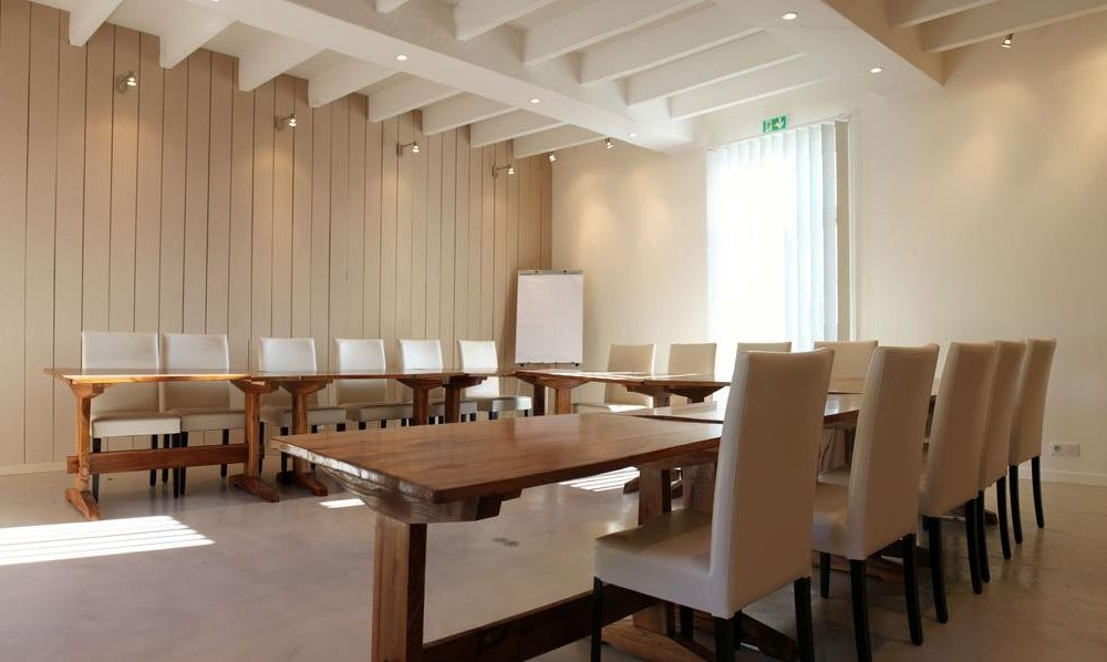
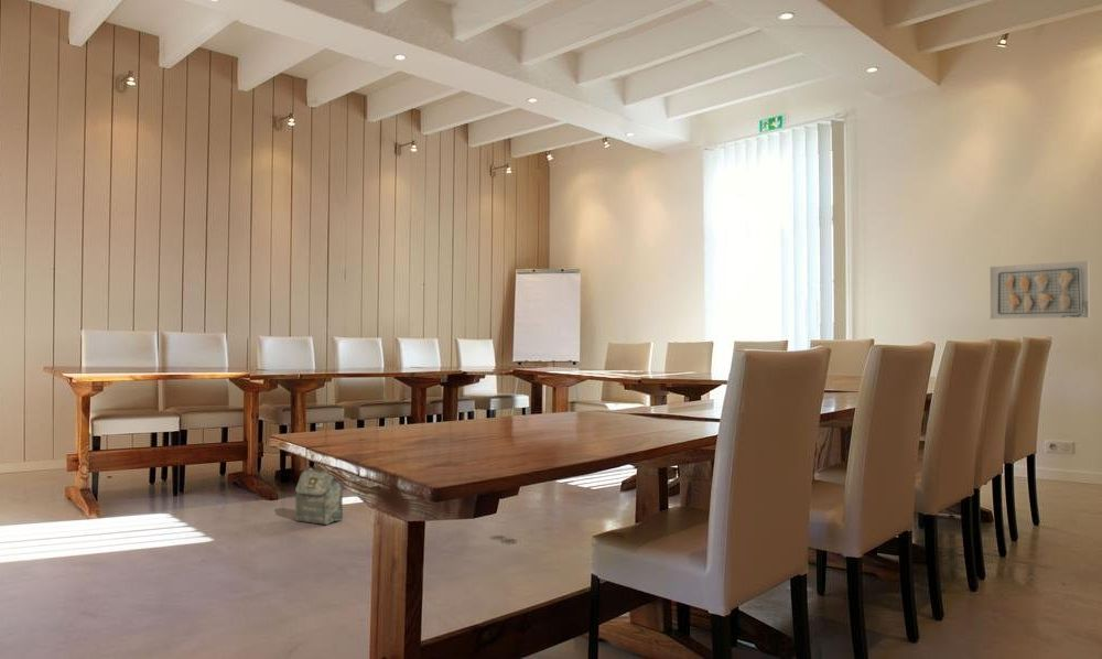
+ bag (318, 495)
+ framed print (1037, 291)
